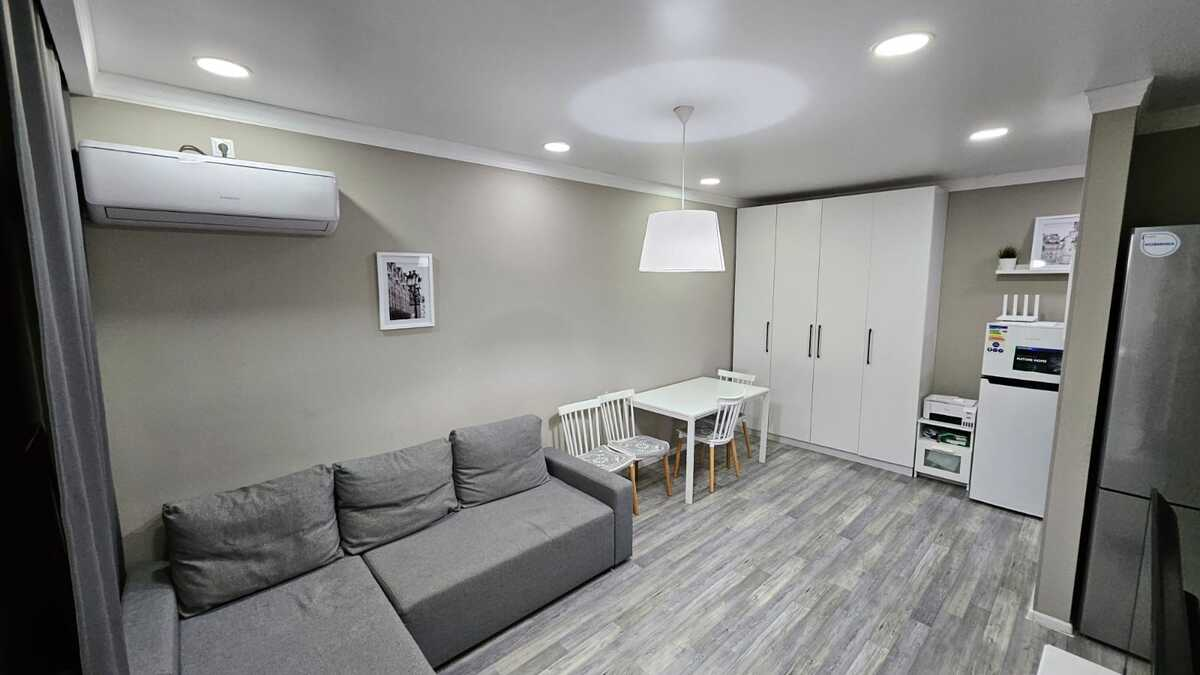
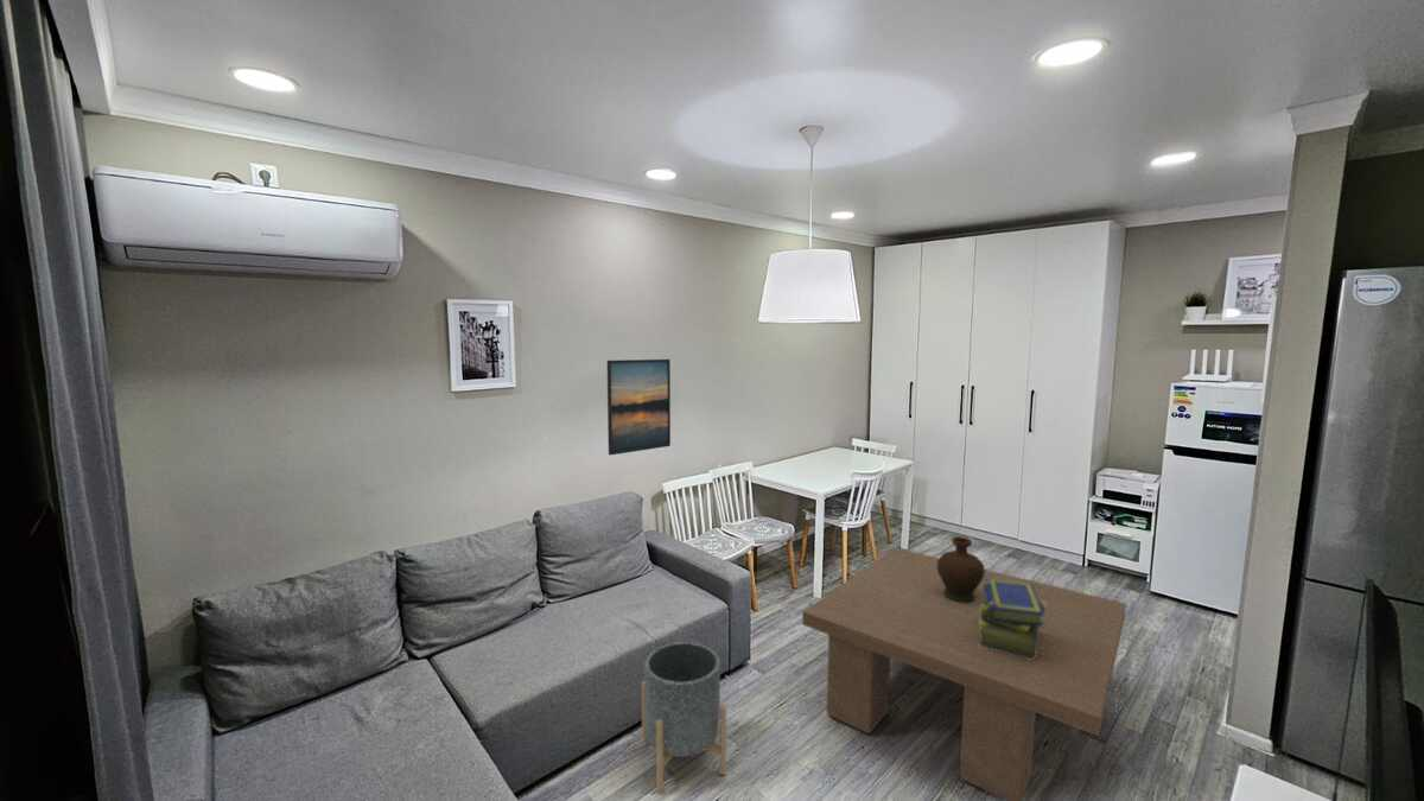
+ stack of books (1011, 615)
+ decorative vase (960, 567)
+ planter (682, 710)
+ coffee table (964, 659)
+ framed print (640, 405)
